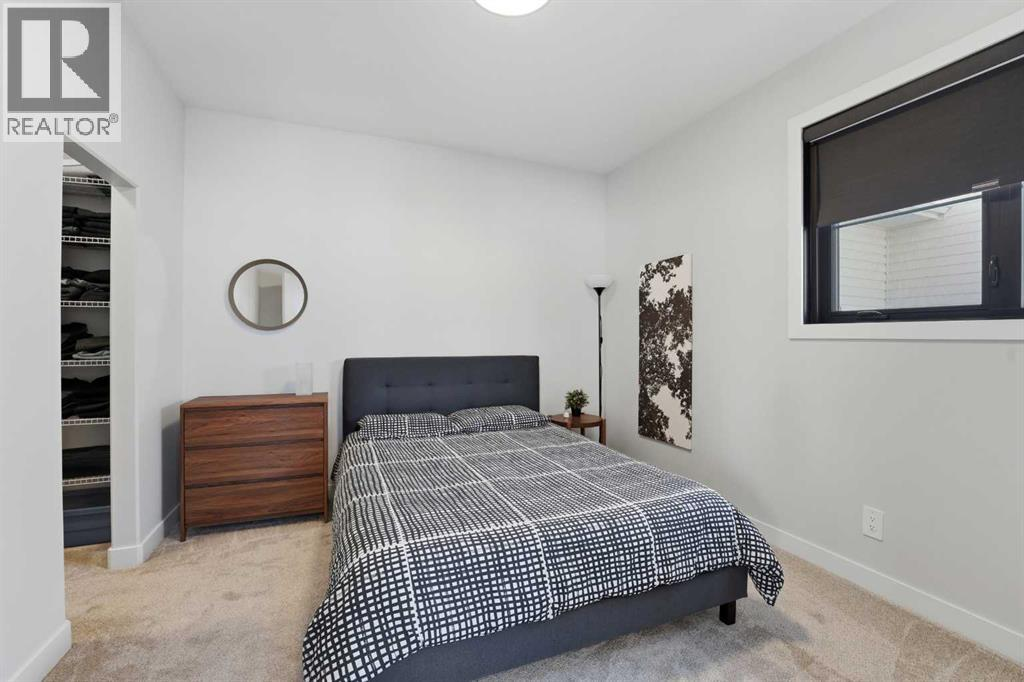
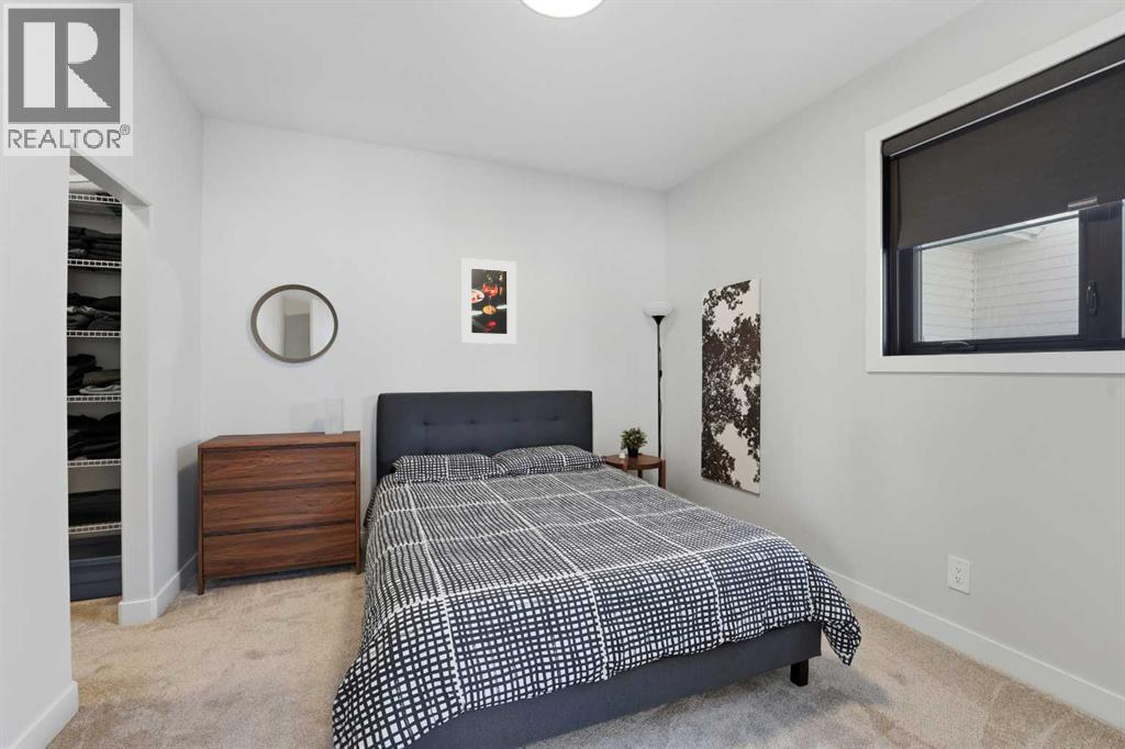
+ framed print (489, 301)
